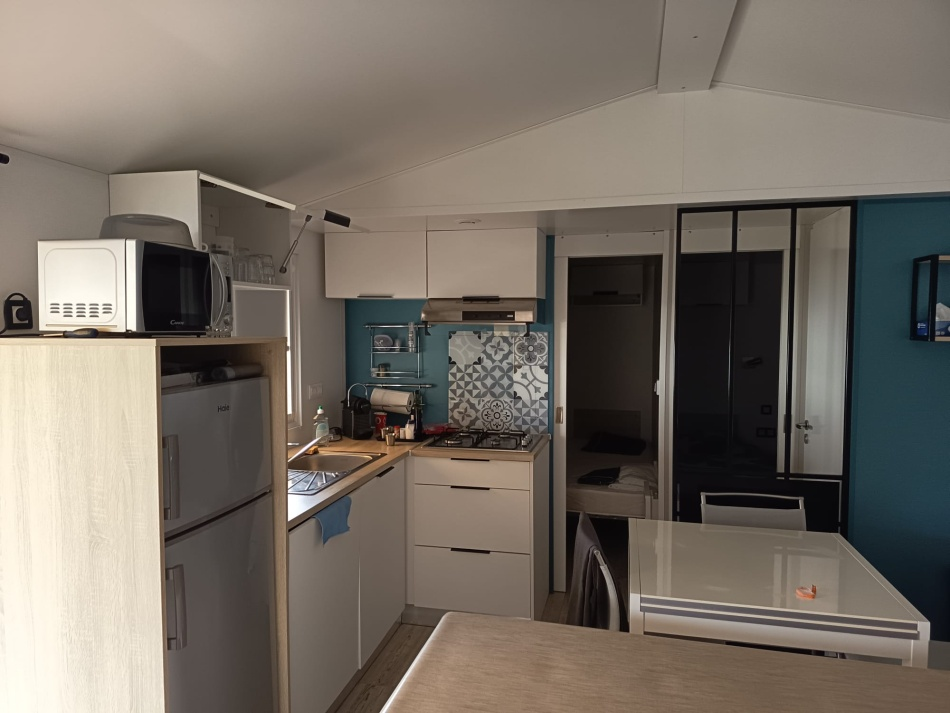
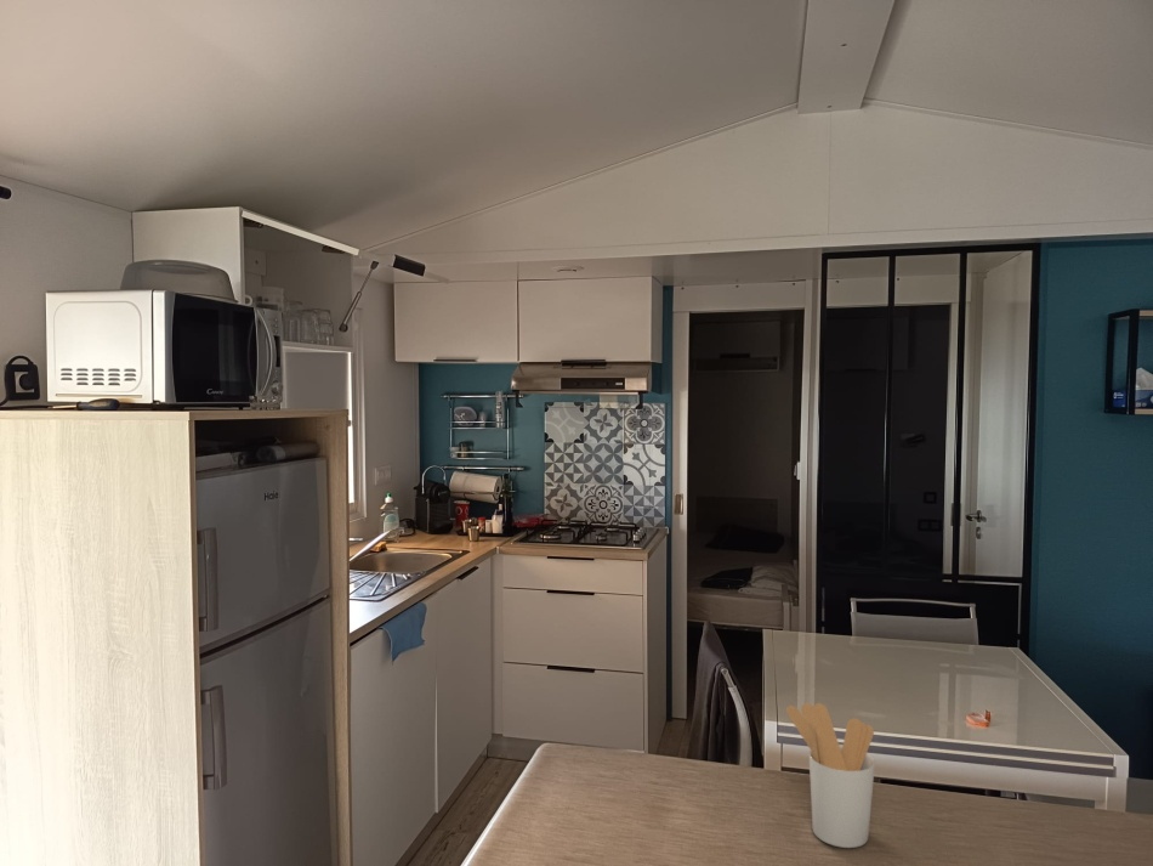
+ utensil holder (829, 769)
